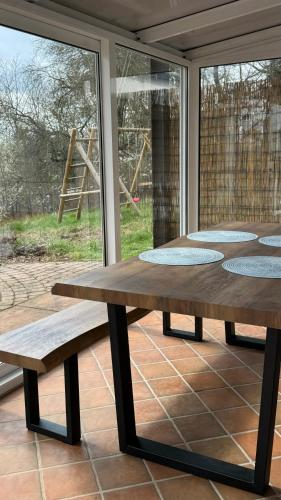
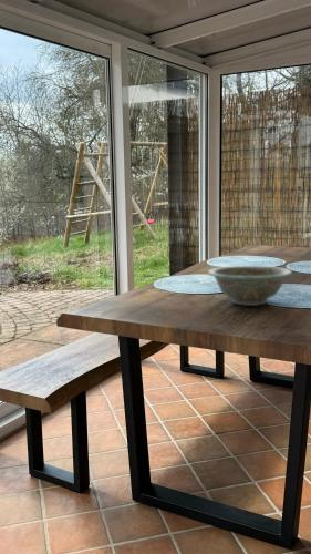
+ decorative bowl (249, 286)
